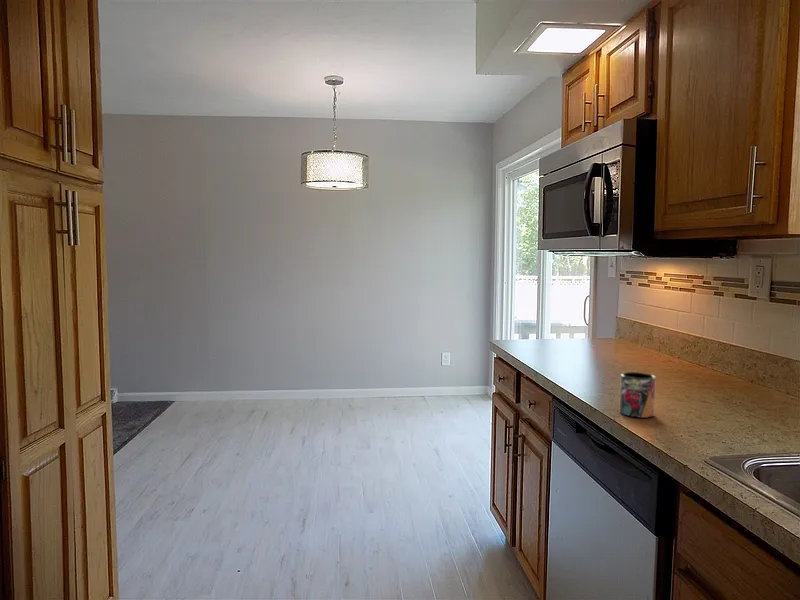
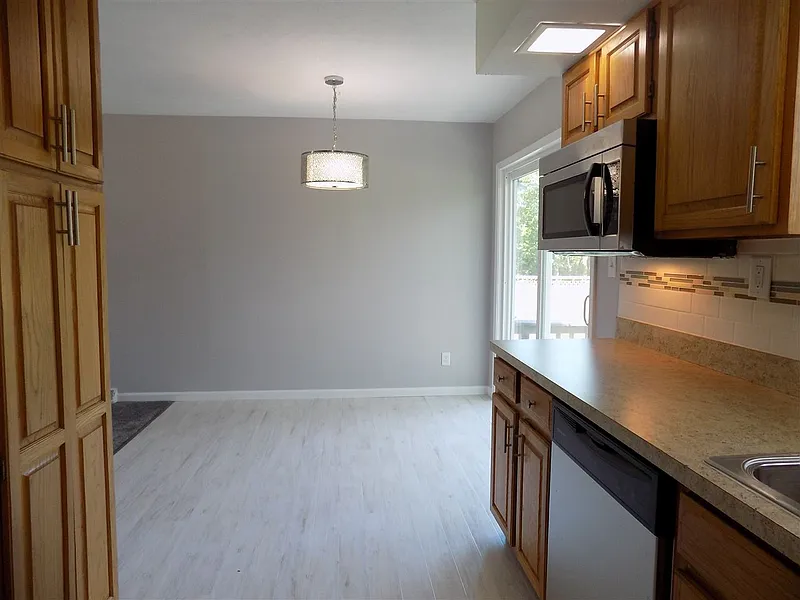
- mug (636, 392)
